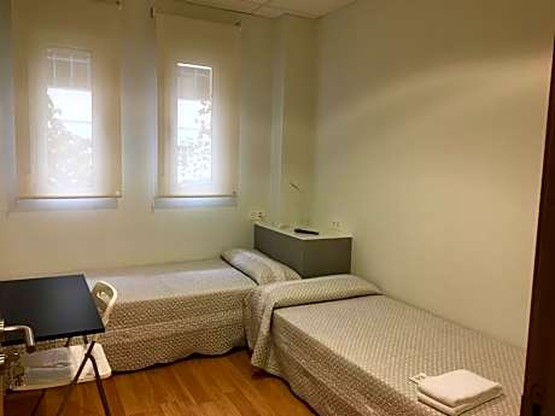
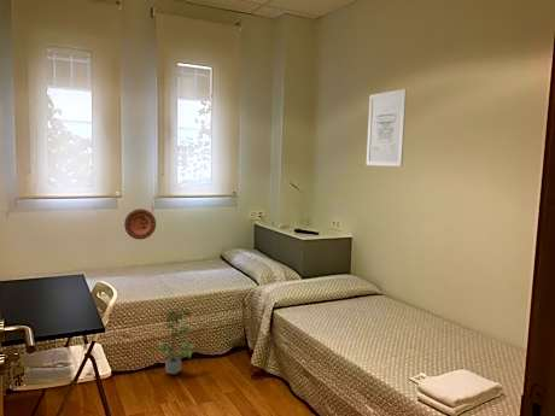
+ decorative plate (140, 223)
+ wall art (385, 129)
+ potted plant (182, 342)
